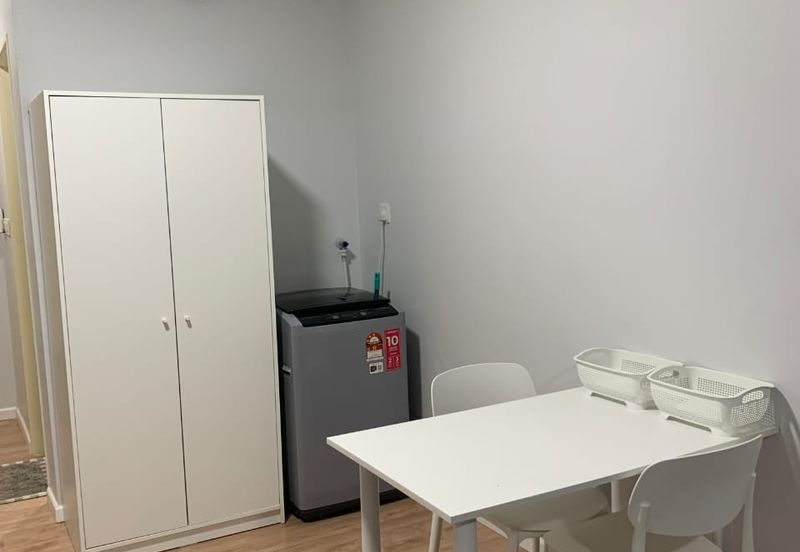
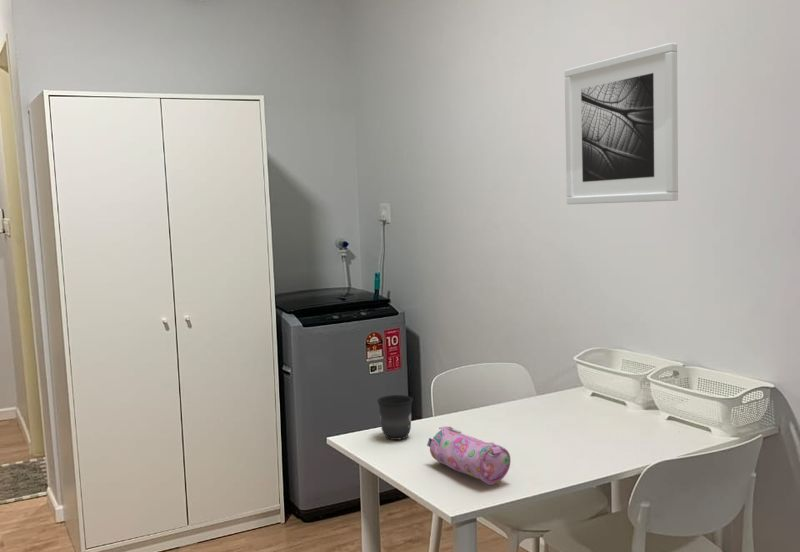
+ mug (396, 416)
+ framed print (617, 130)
+ pencil case (467, 453)
